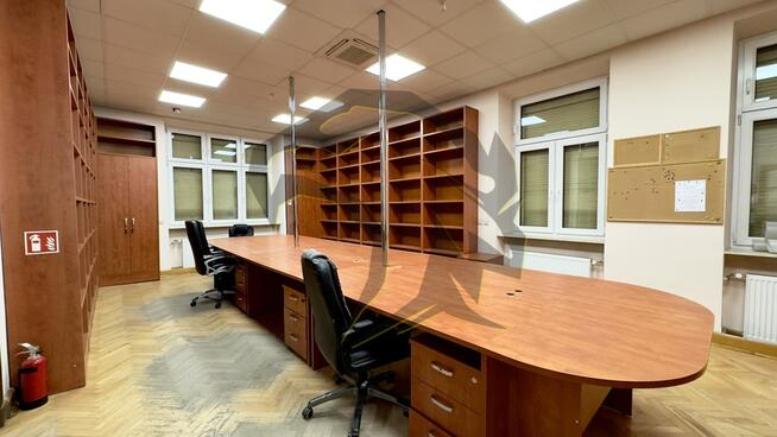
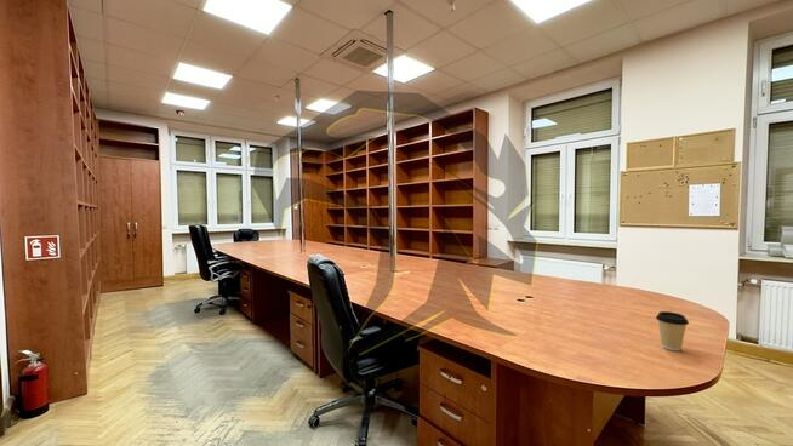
+ coffee cup (671, 331)
